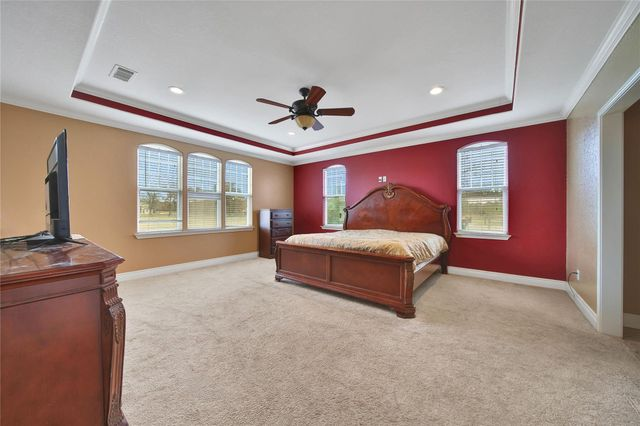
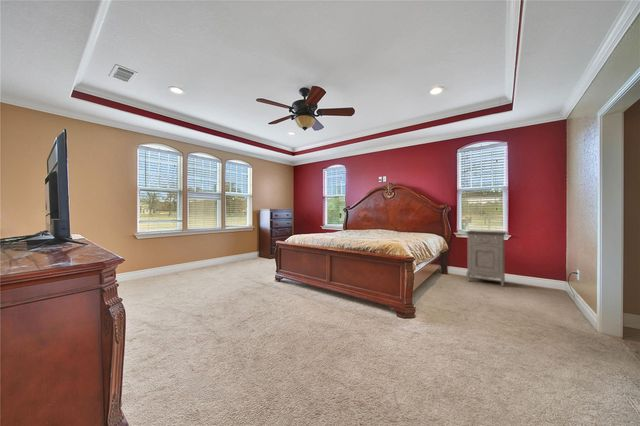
+ nightstand (485, 256)
